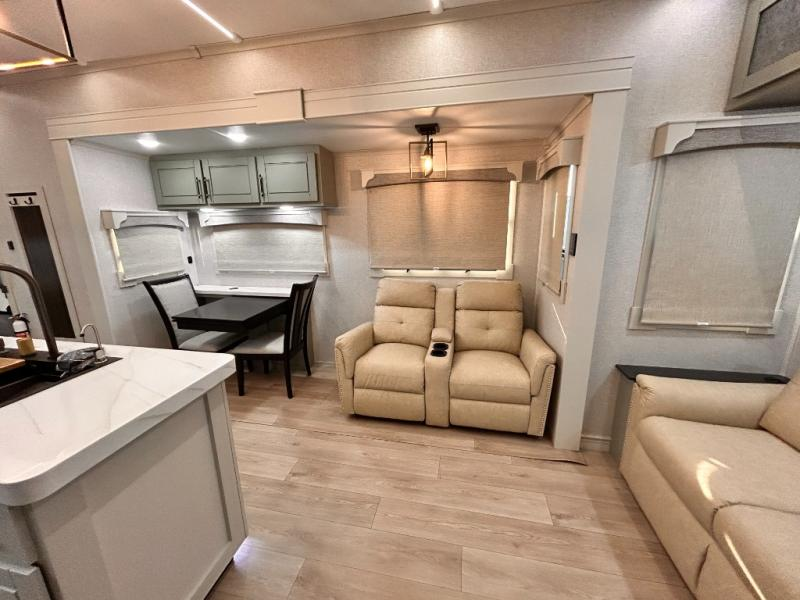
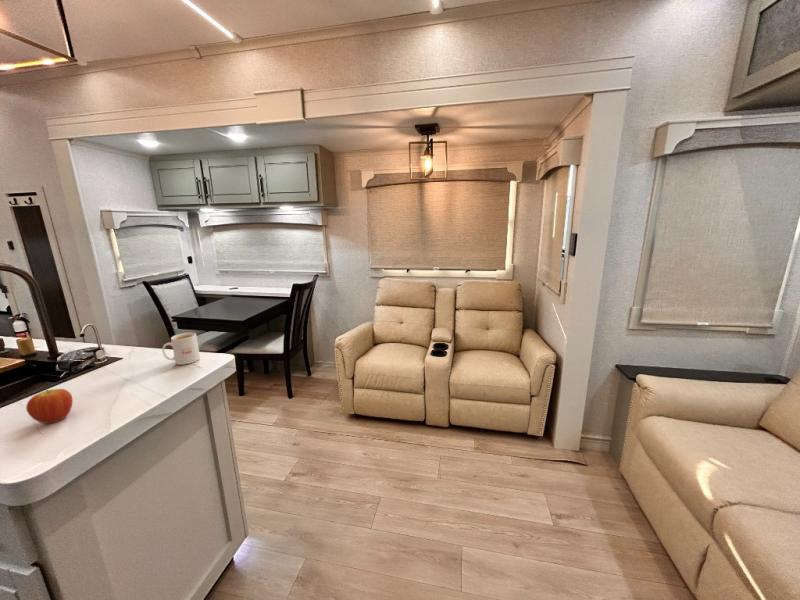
+ mug (181, 349)
+ fruit (50, 404)
